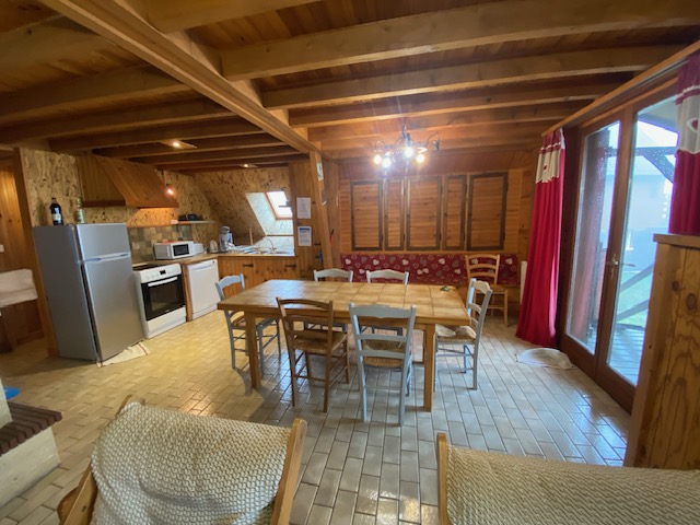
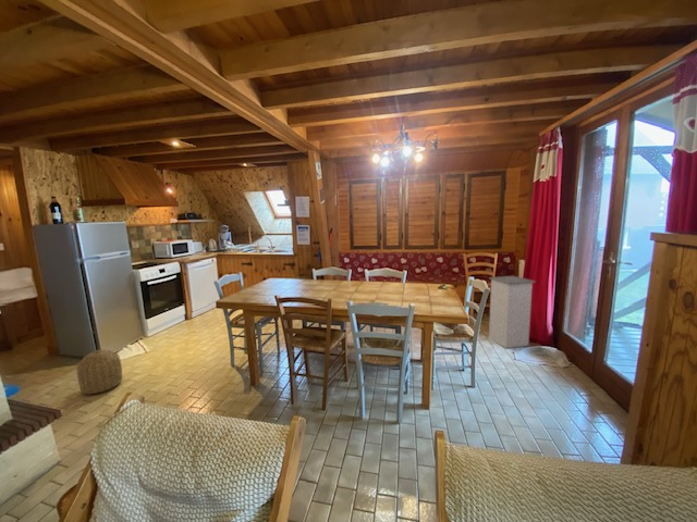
+ trash can (509, 310)
+ basket (99, 369)
